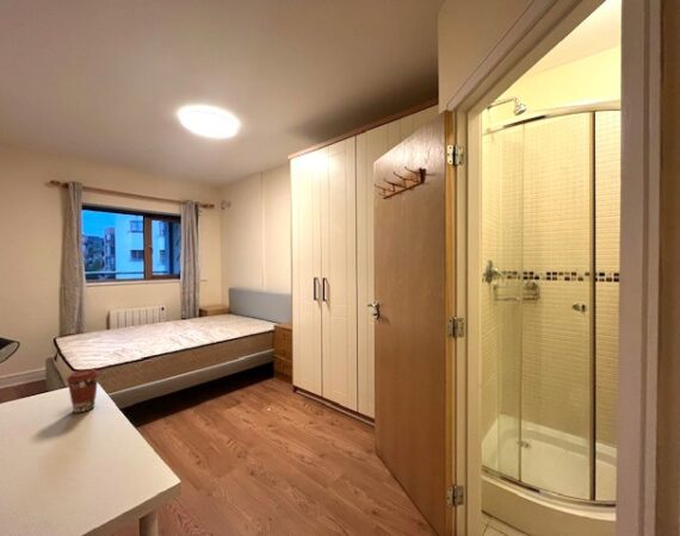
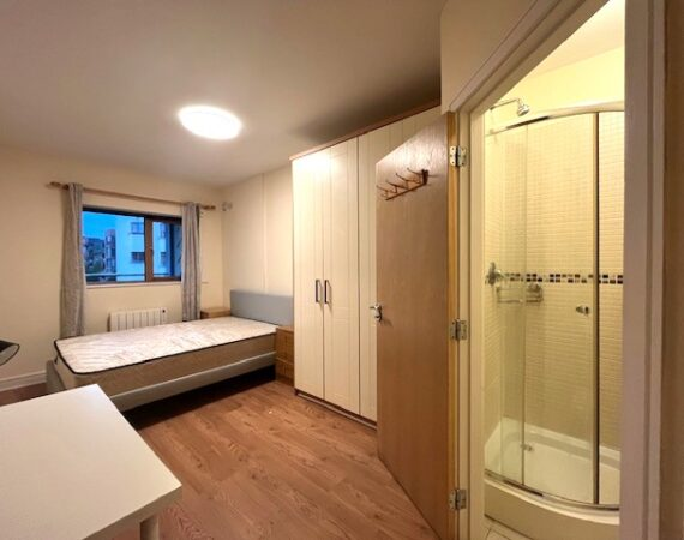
- coffee cup (84, 389)
